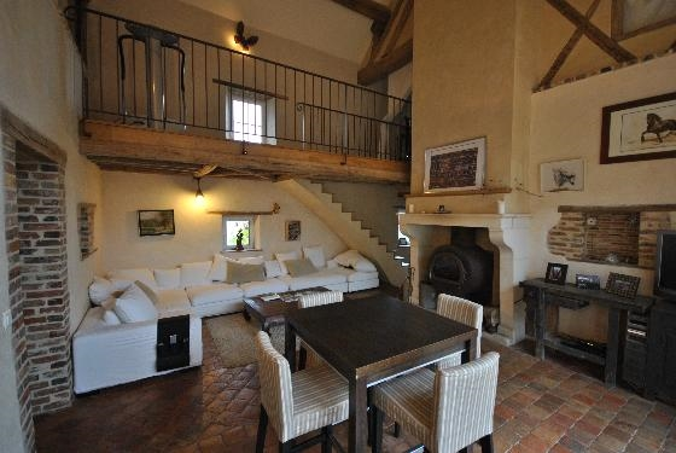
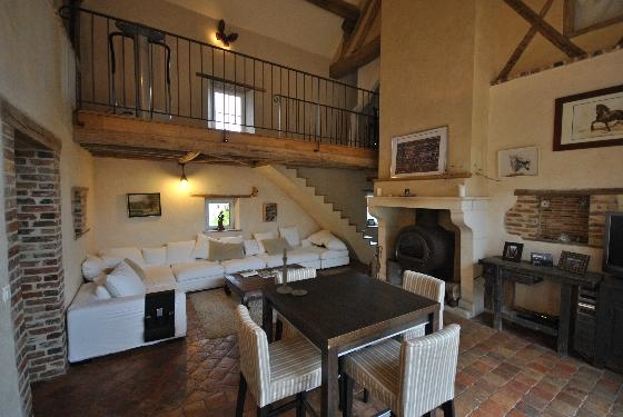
+ candlestick (286, 270)
